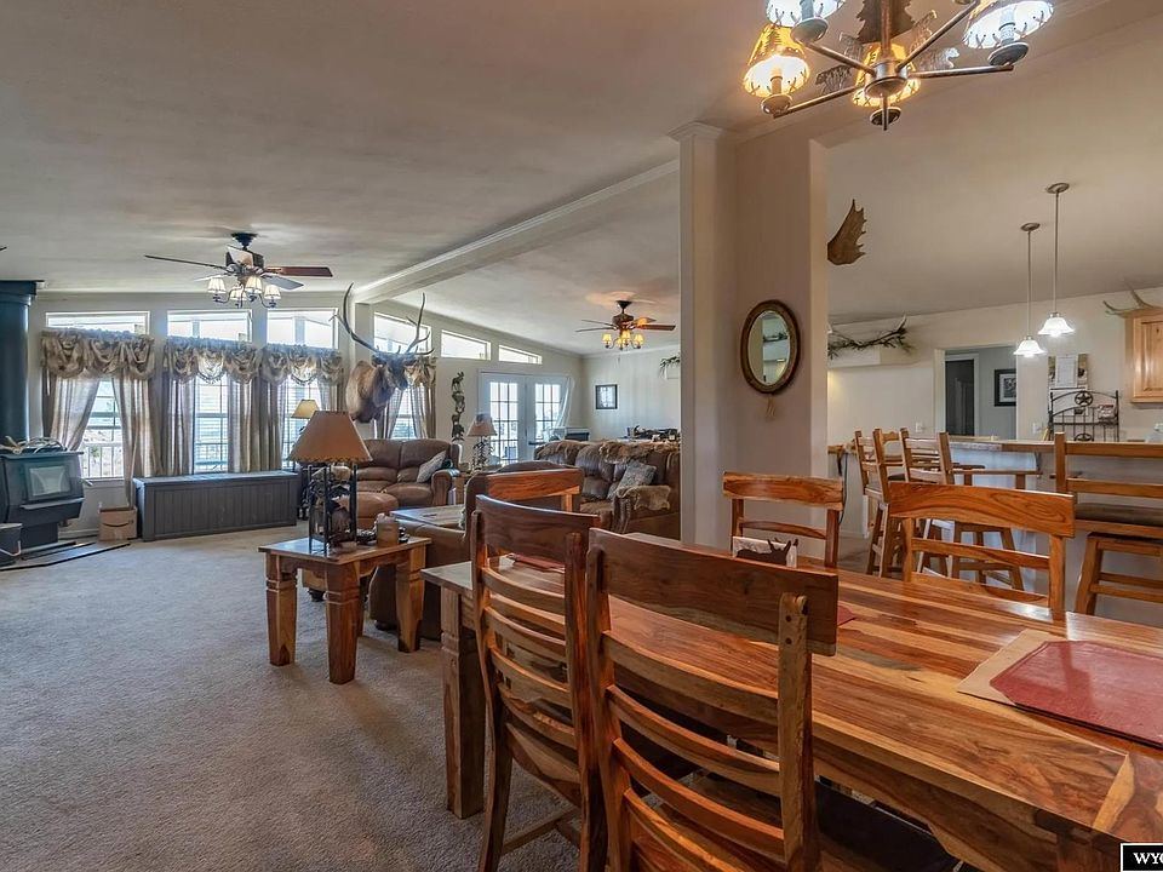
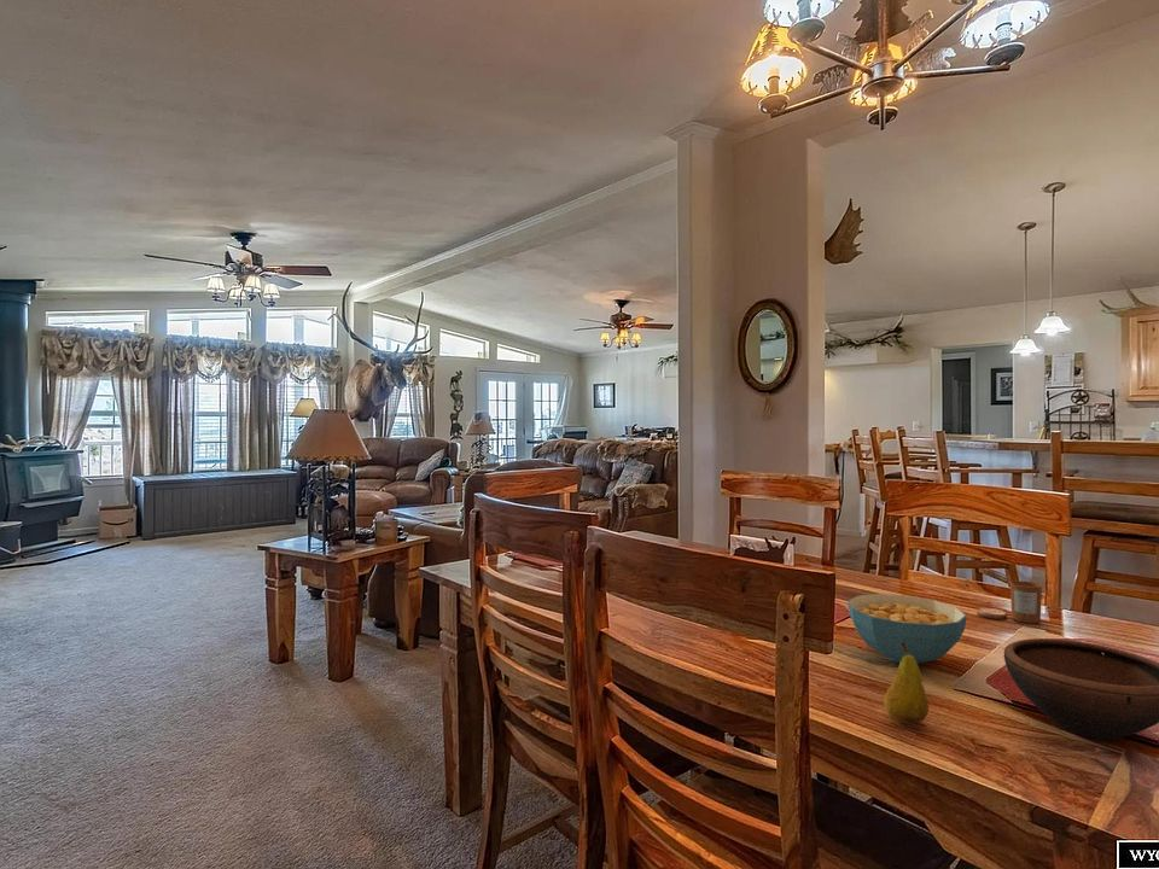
+ cereal bowl (904, 632)
+ bowl (1087, 694)
+ candle (1011, 599)
+ fruit (905, 681)
